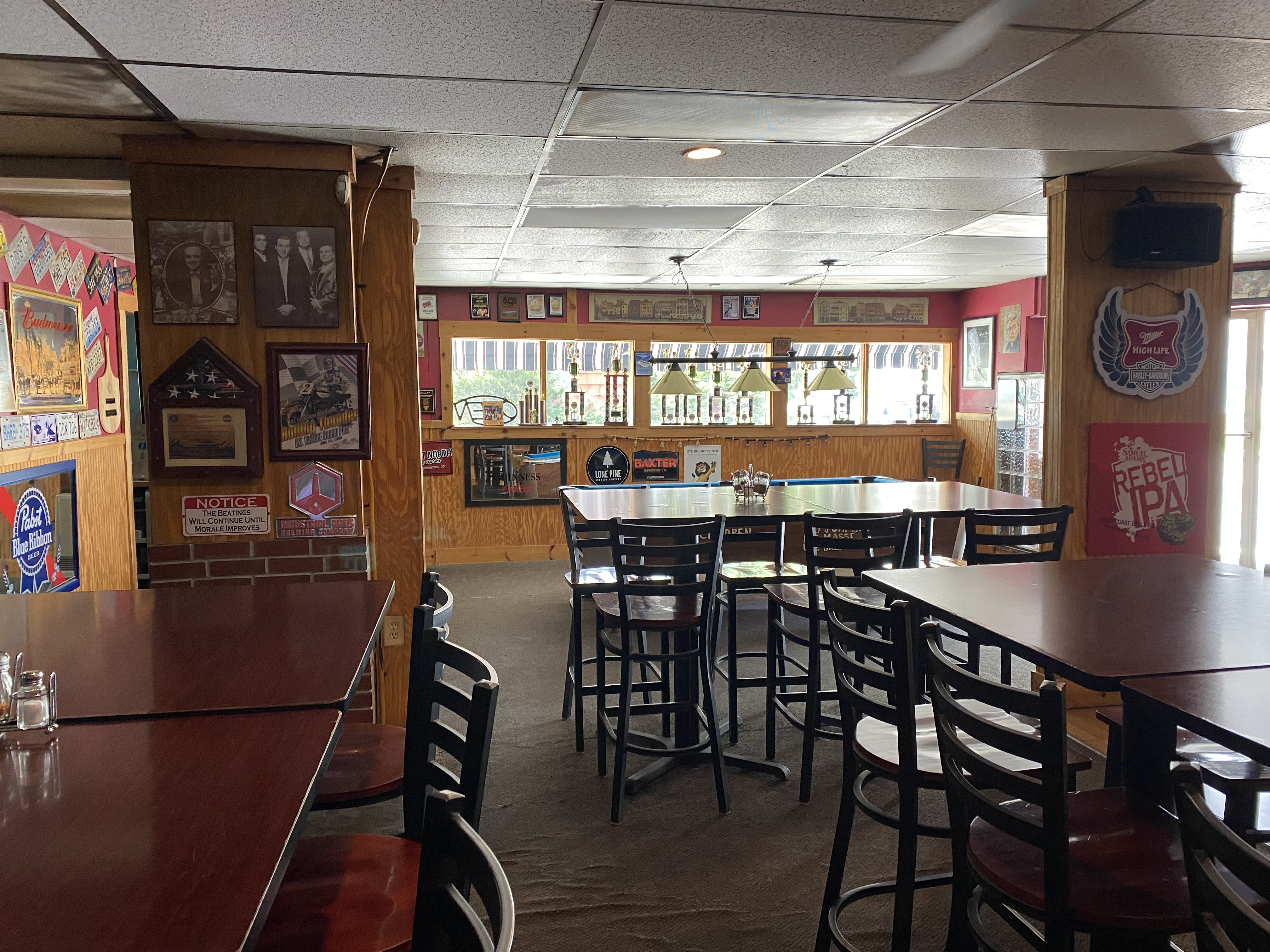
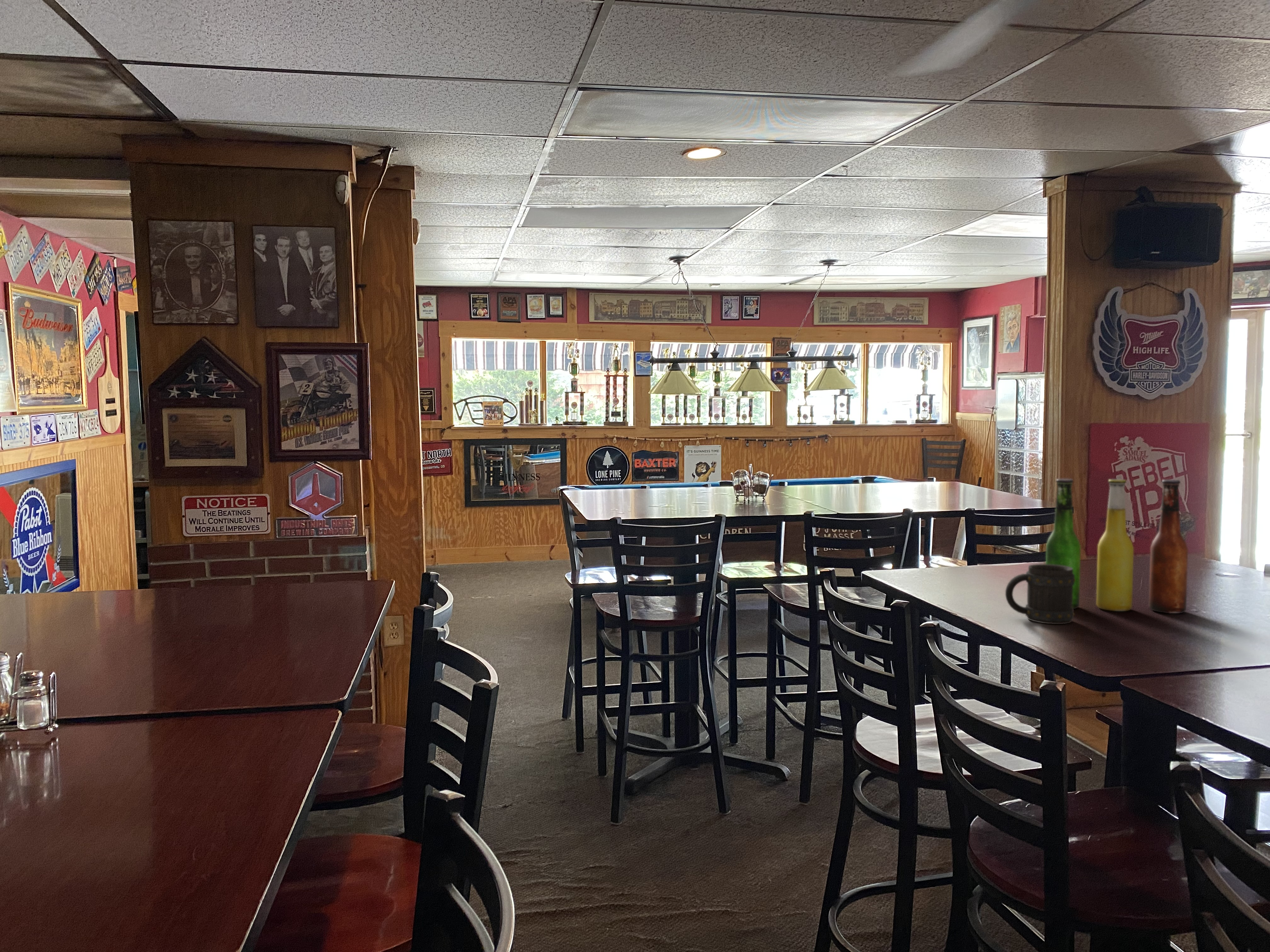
+ beer bottle (1115, 544)
+ beer mug (1039, 593)
